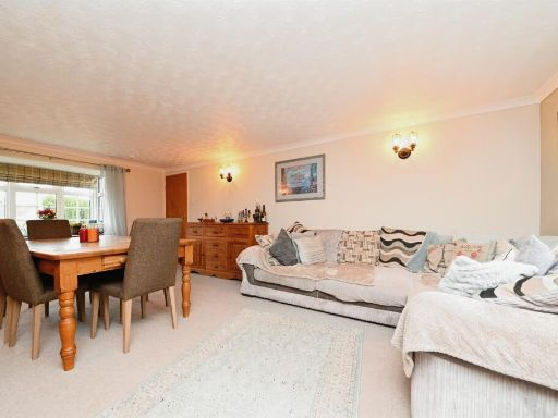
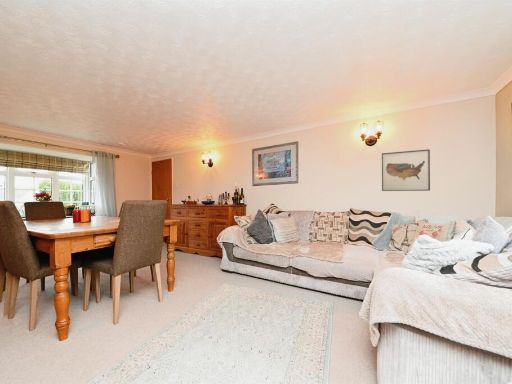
+ wall art (404, 171)
